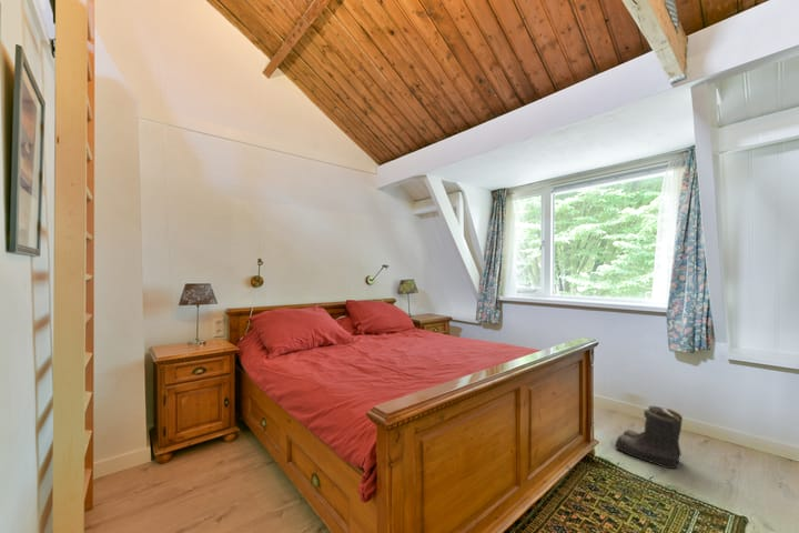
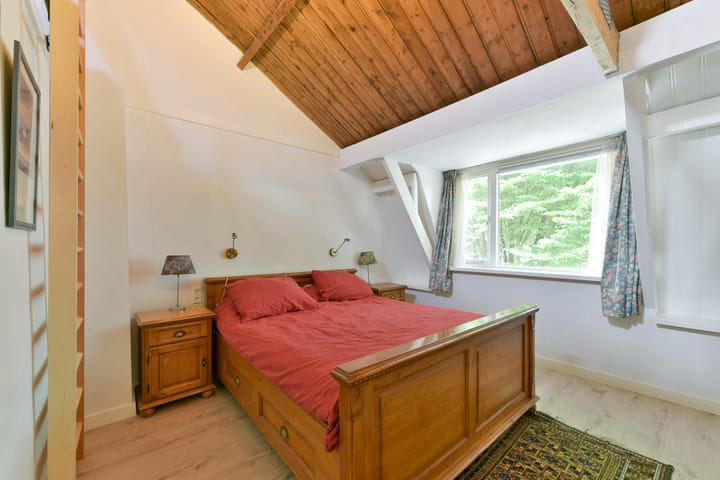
- boots (647, 430)
